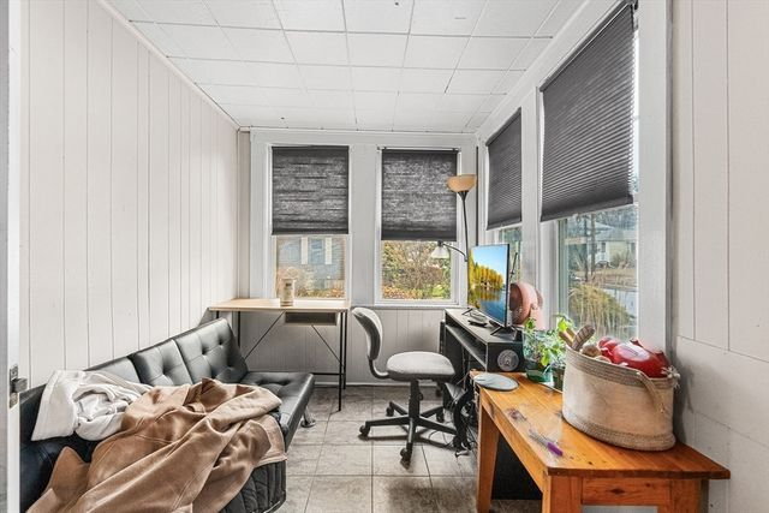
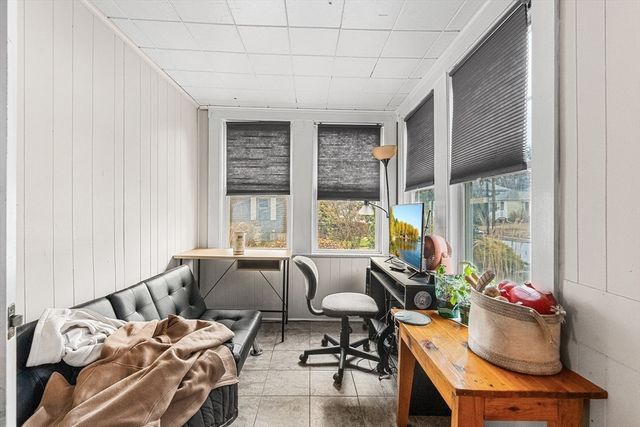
- pen (544, 441)
